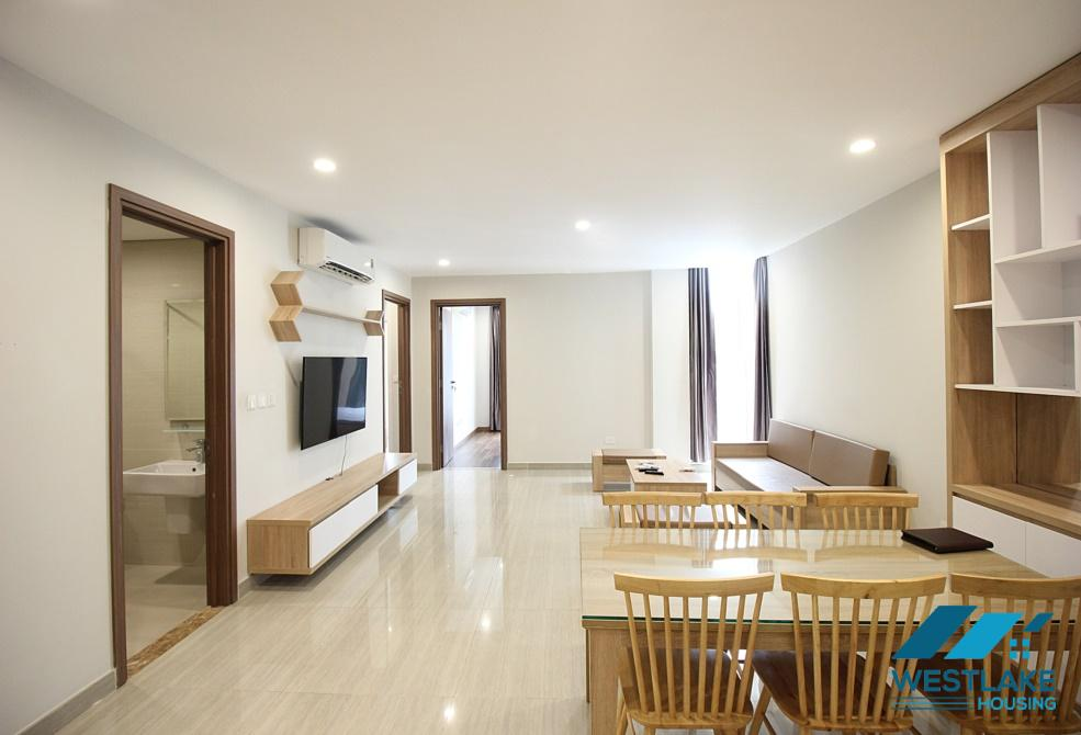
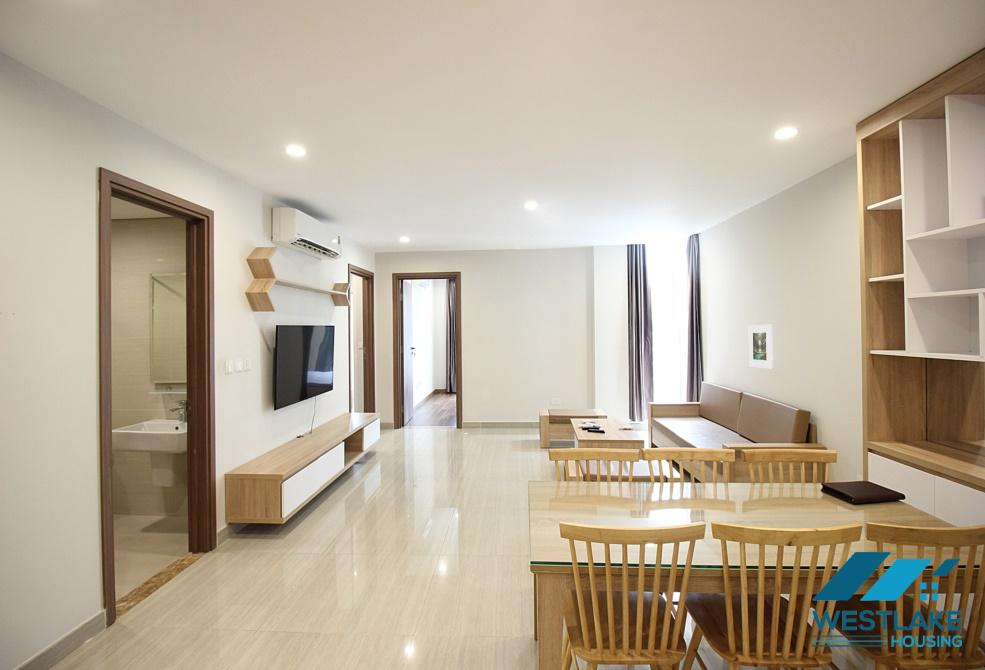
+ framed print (760, 346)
